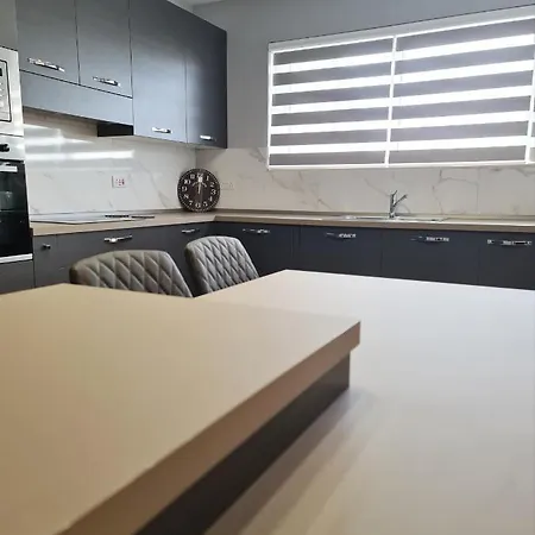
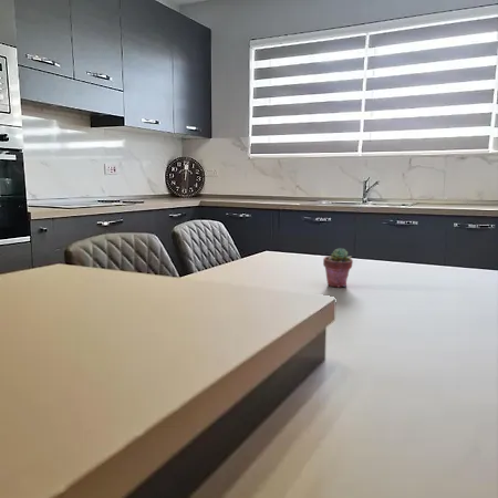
+ potted succulent (338, 266)
